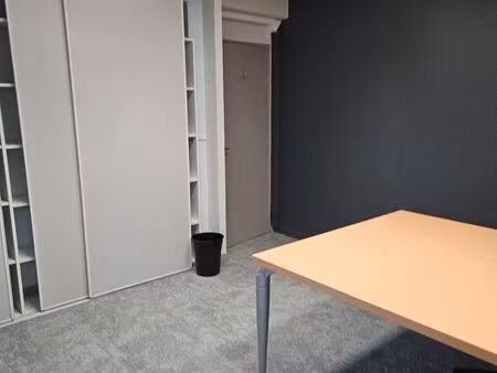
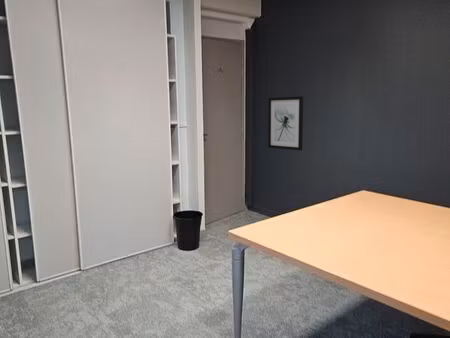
+ wall art (284, 123)
